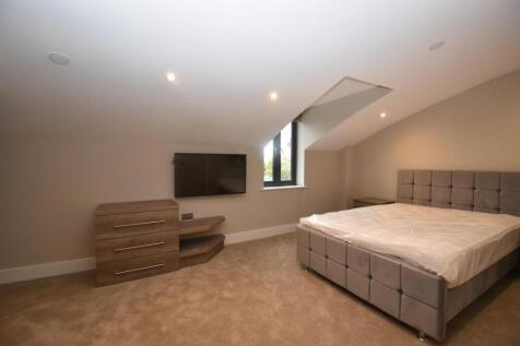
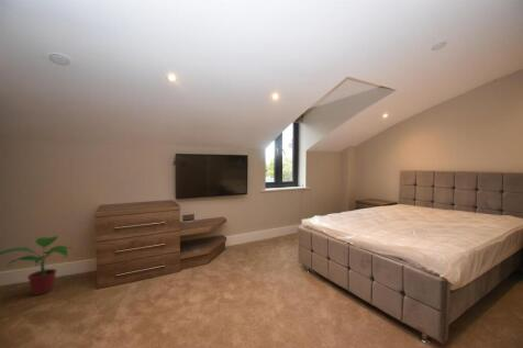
+ potted plant (36, 263)
